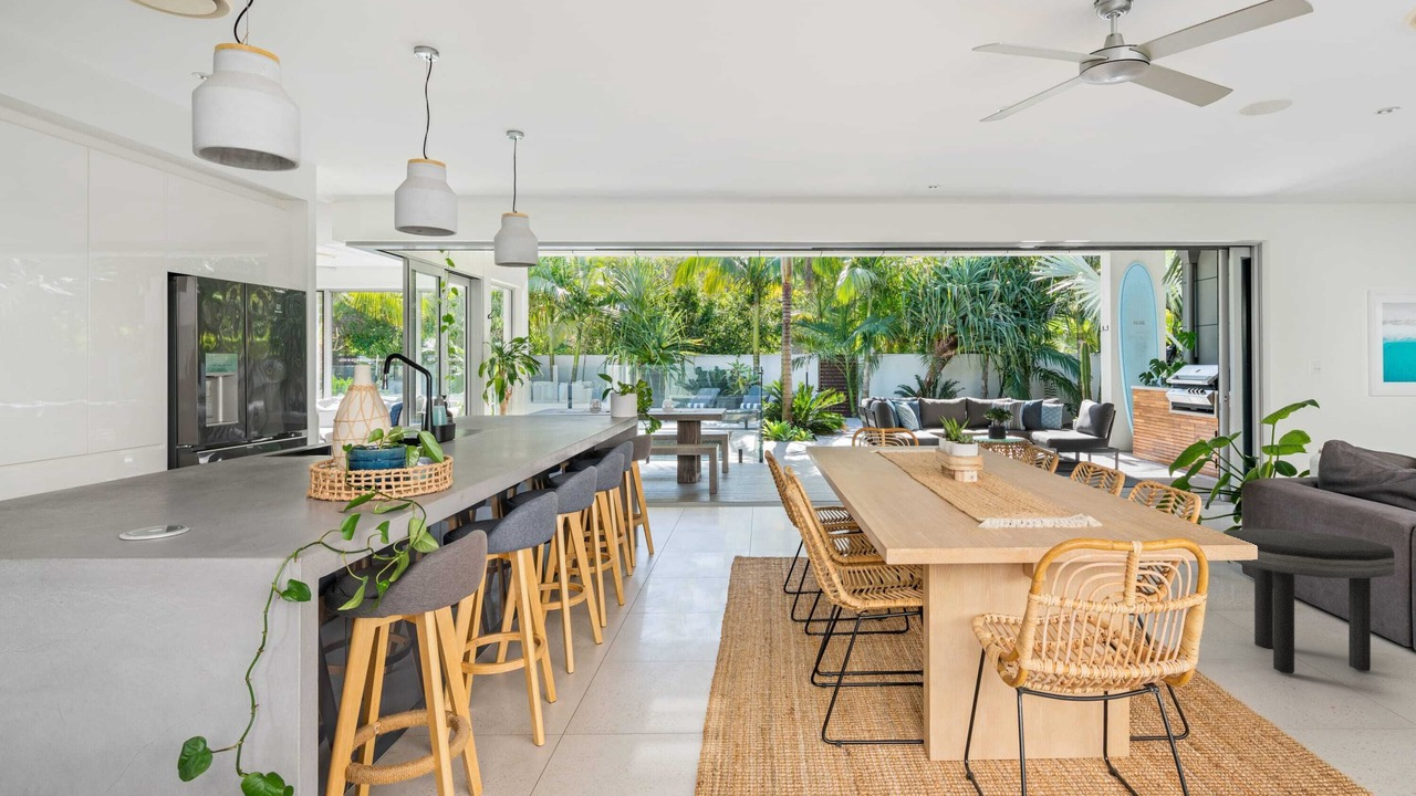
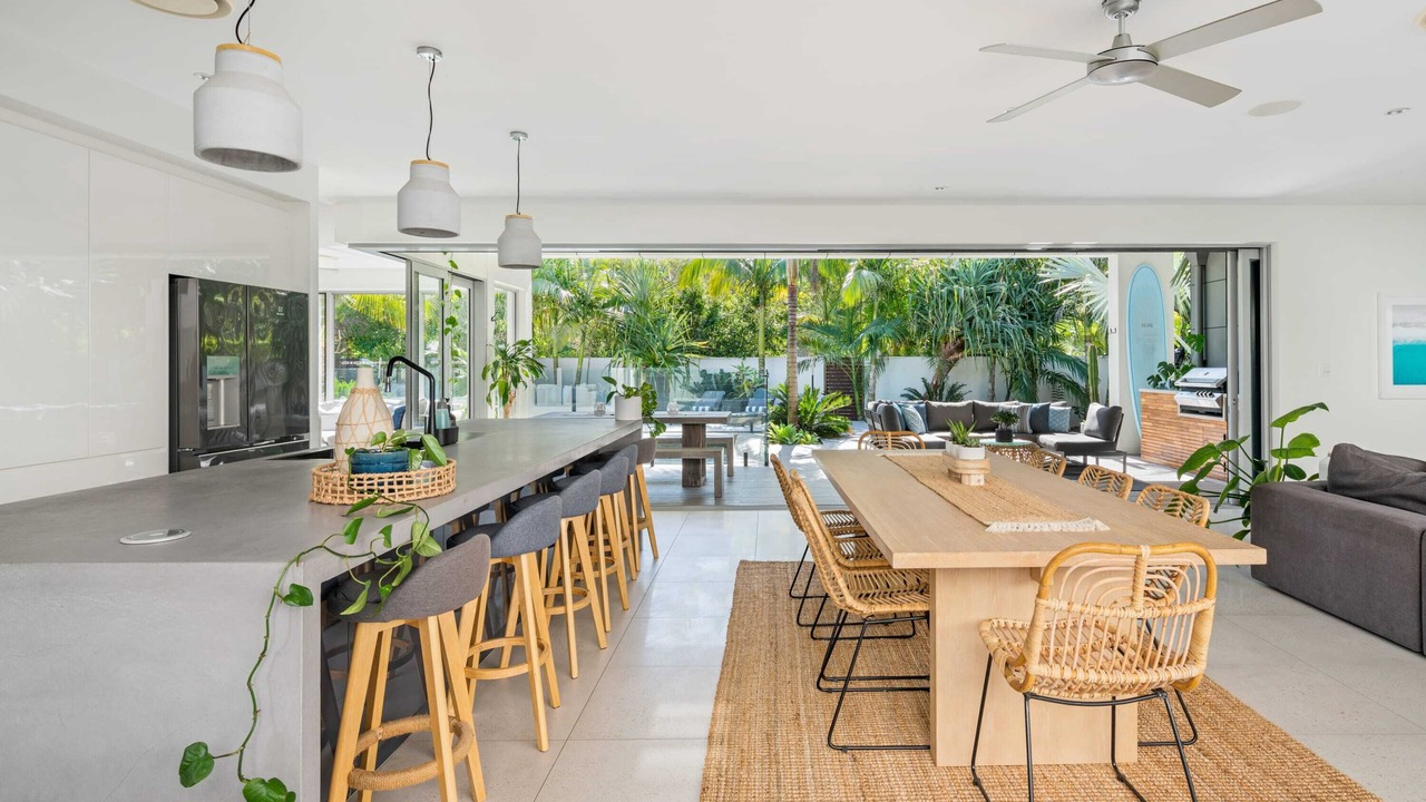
- side table (1293, 600)
